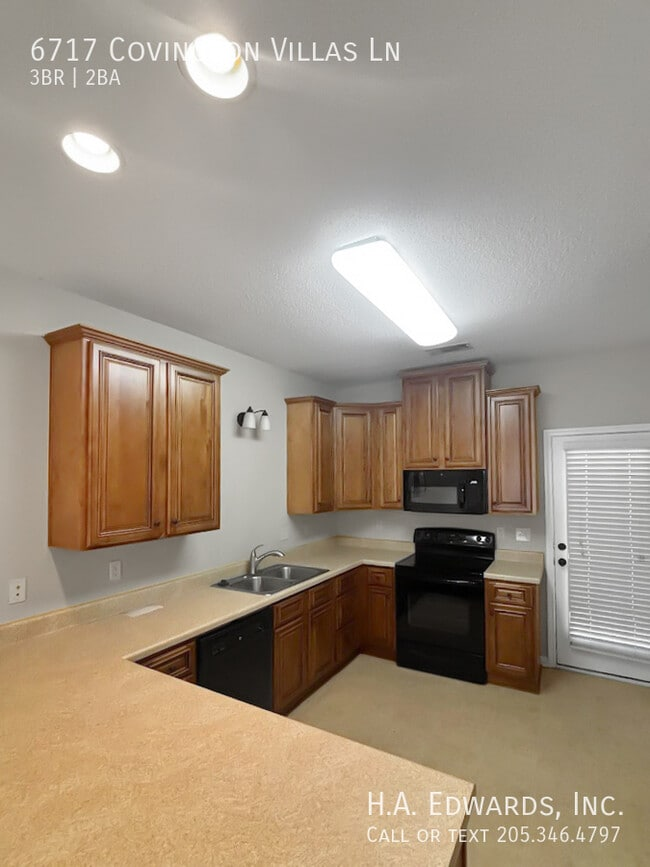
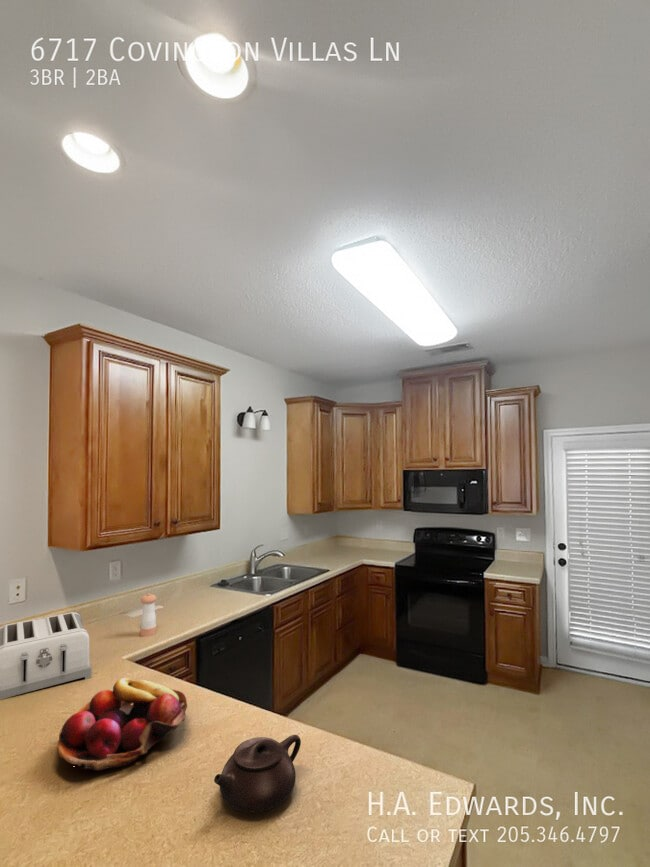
+ pepper shaker (148, 613)
+ toaster (41, 651)
+ fruit basket (126, 715)
+ teapot (260, 766)
